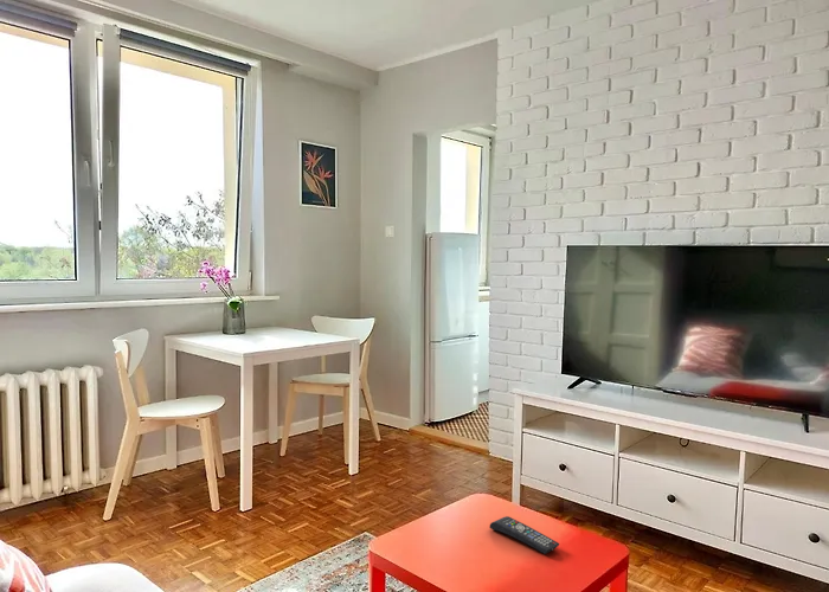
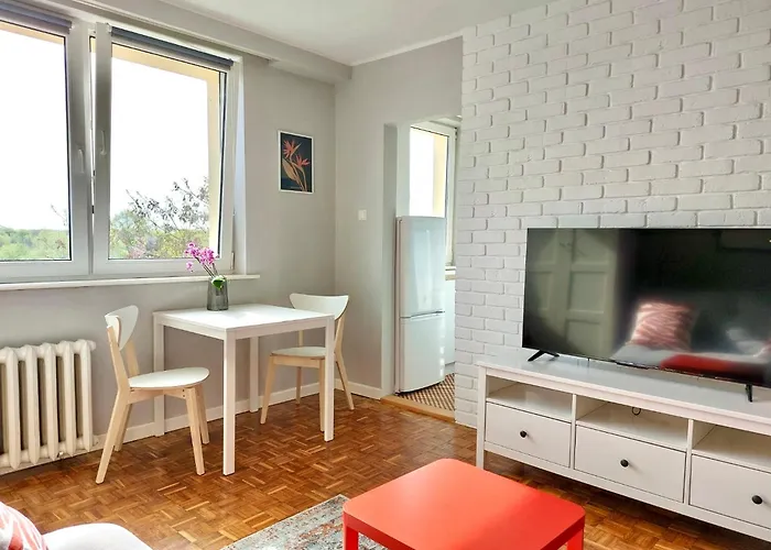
- remote control (522, 533)
